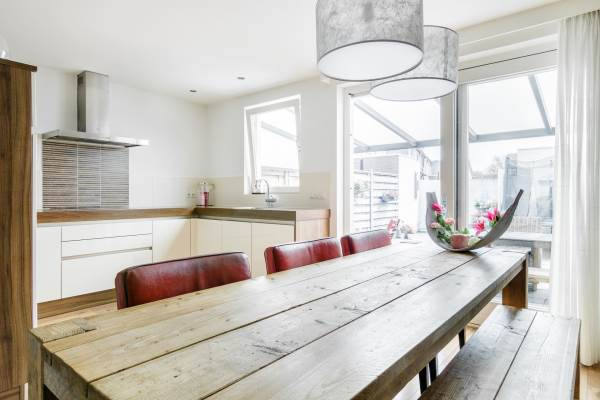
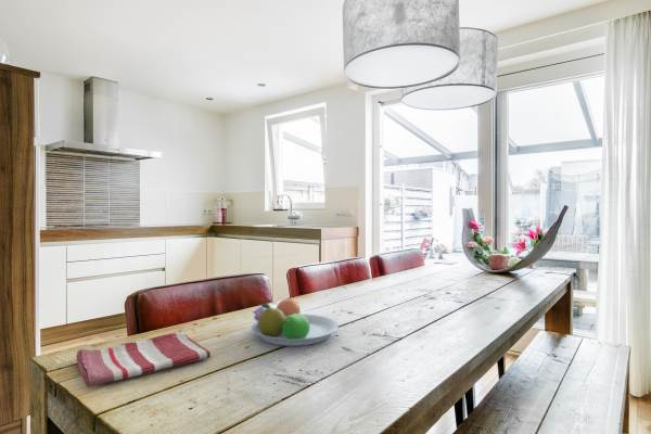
+ fruit bowl (293, 317)
+ dish towel (143, 354)
